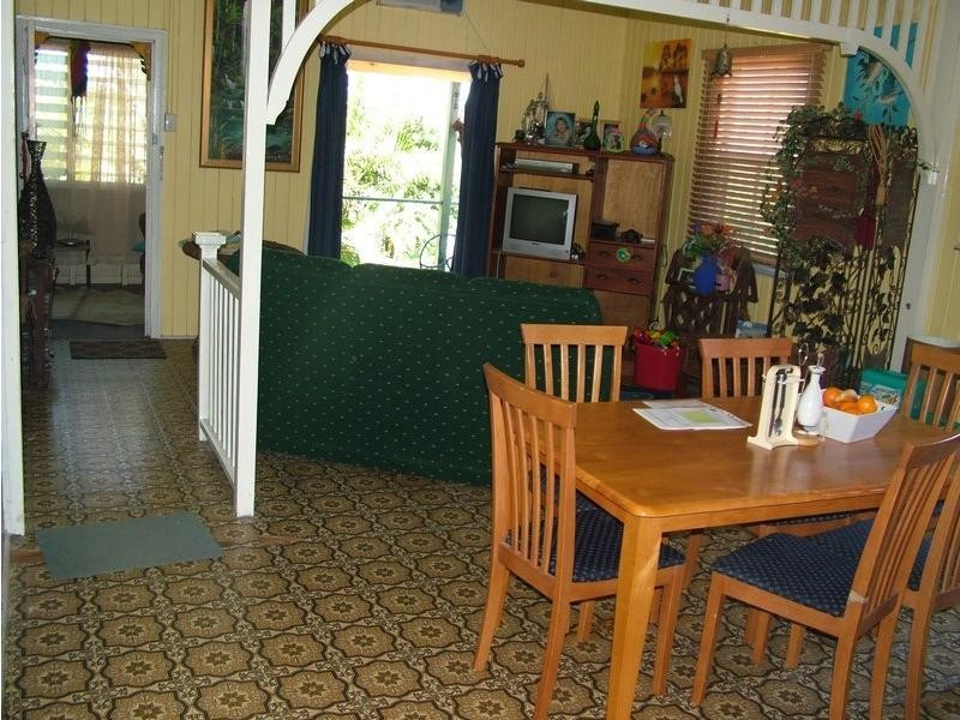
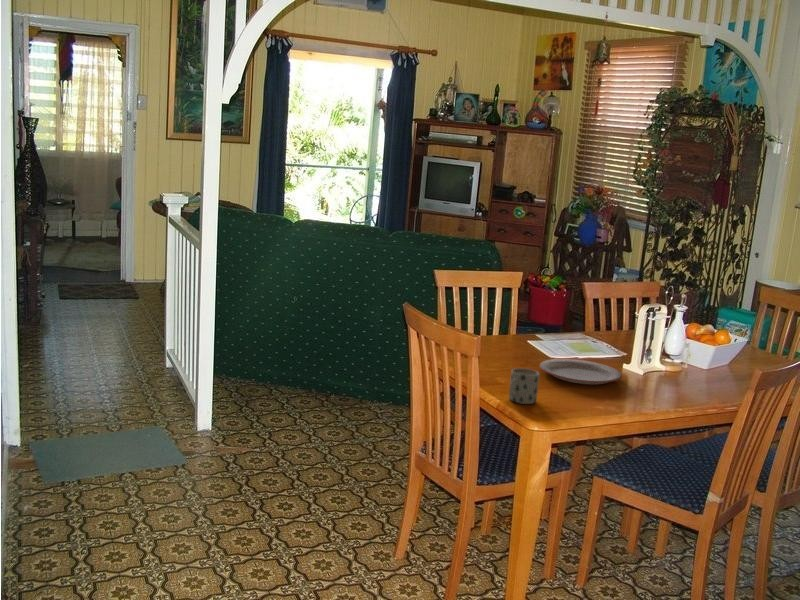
+ plate (580, 372)
+ mug (521, 386)
